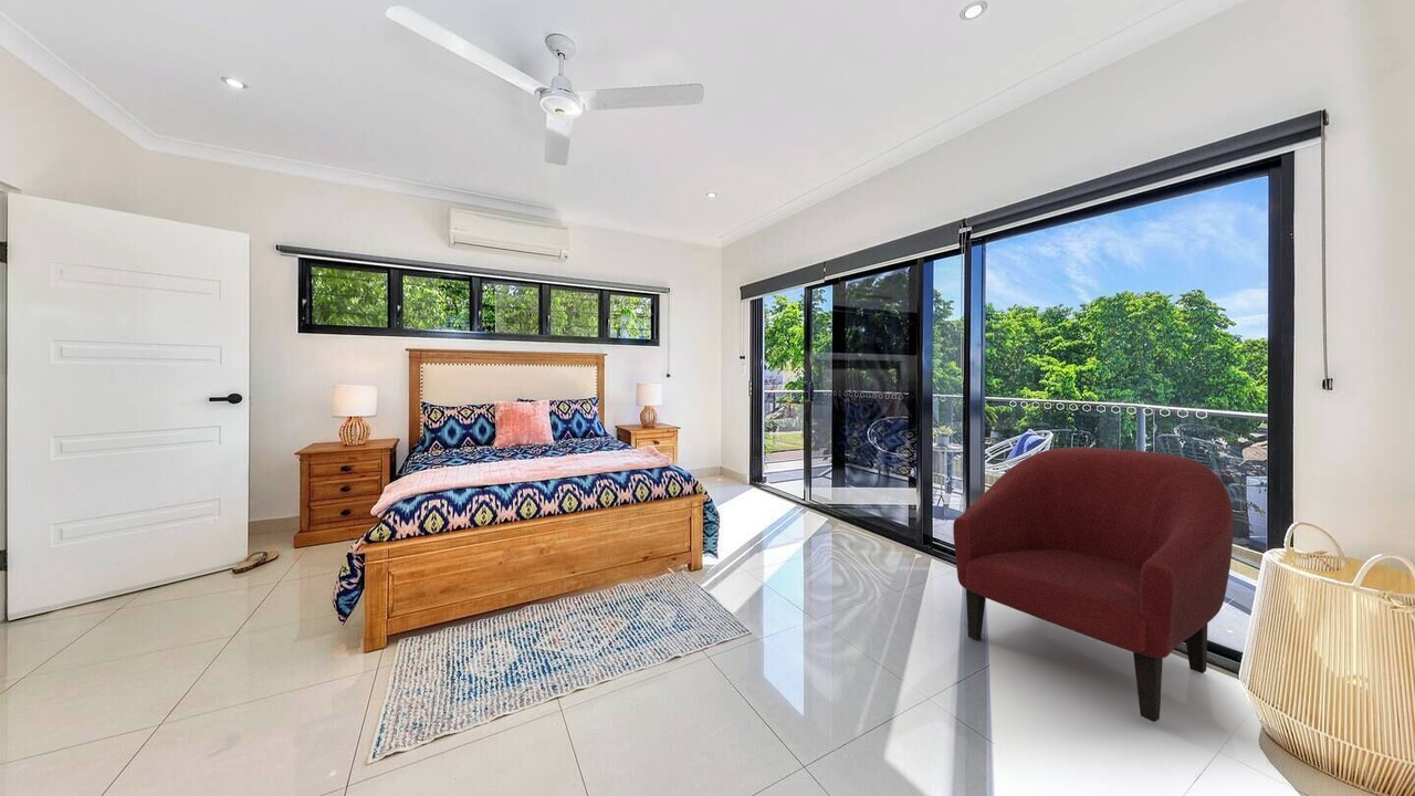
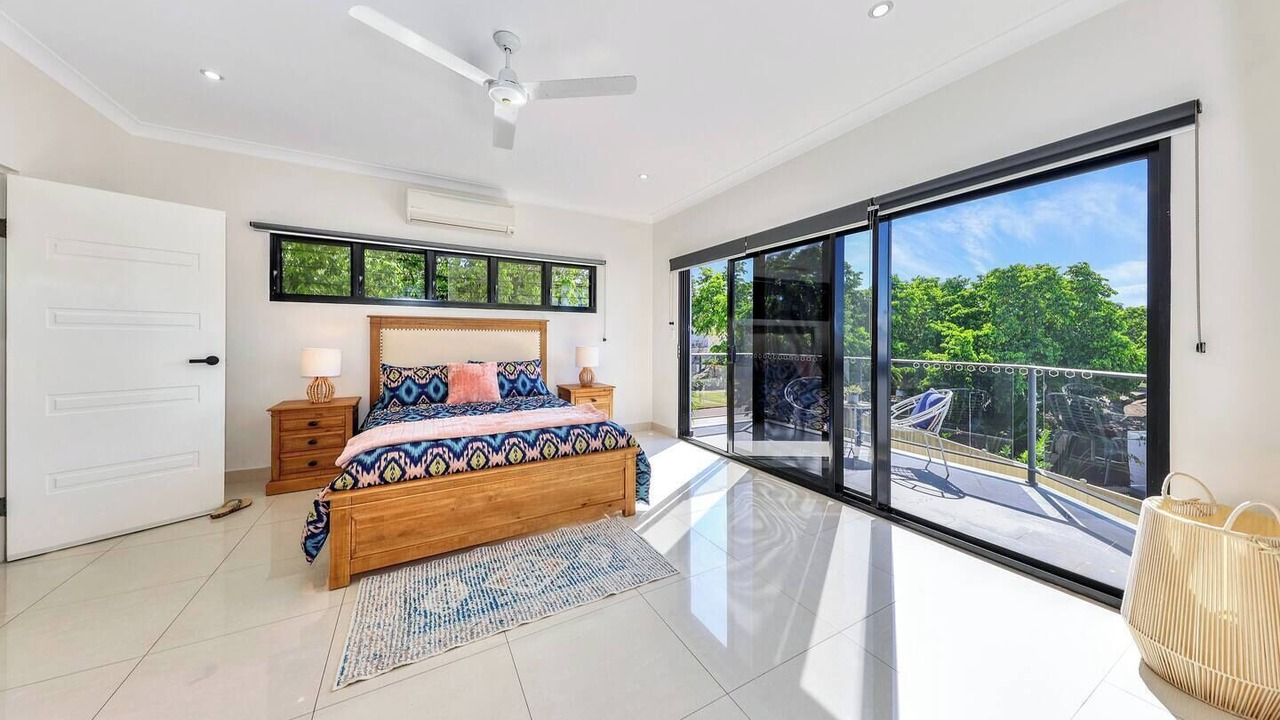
- armchair (1084, 553)
